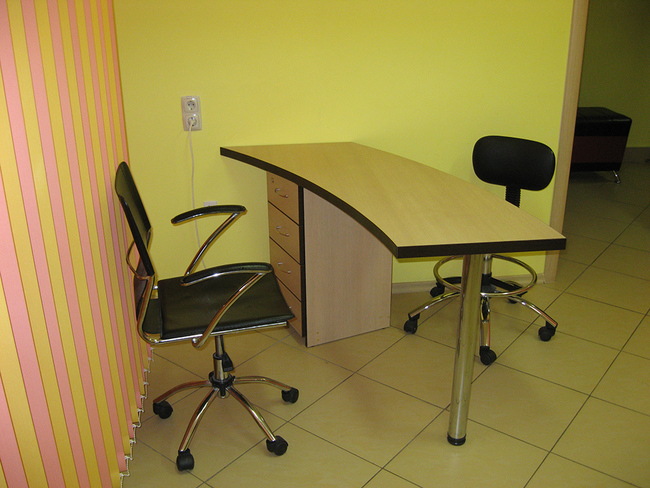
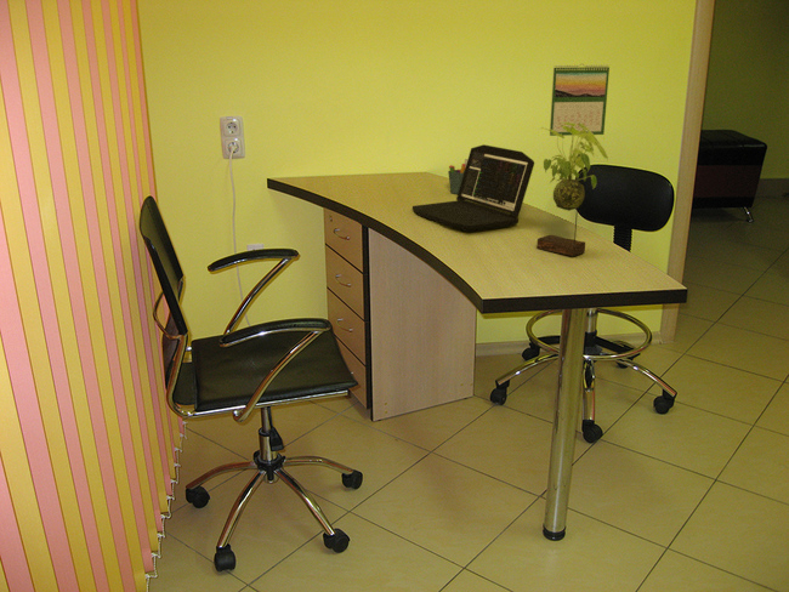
+ pen holder (458, 176)
+ plant (569, 183)
+ calendar (579, 99)
+ laptop (469, 184)
